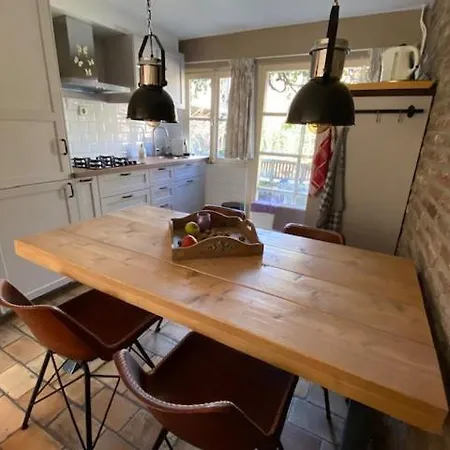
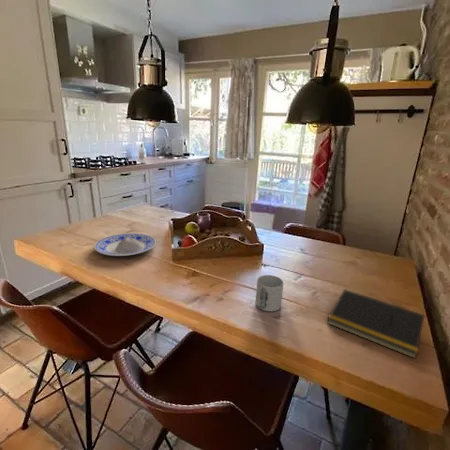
+ plate (126, 243)
+ notepad (375, 319)
+ mug (270, 290)
